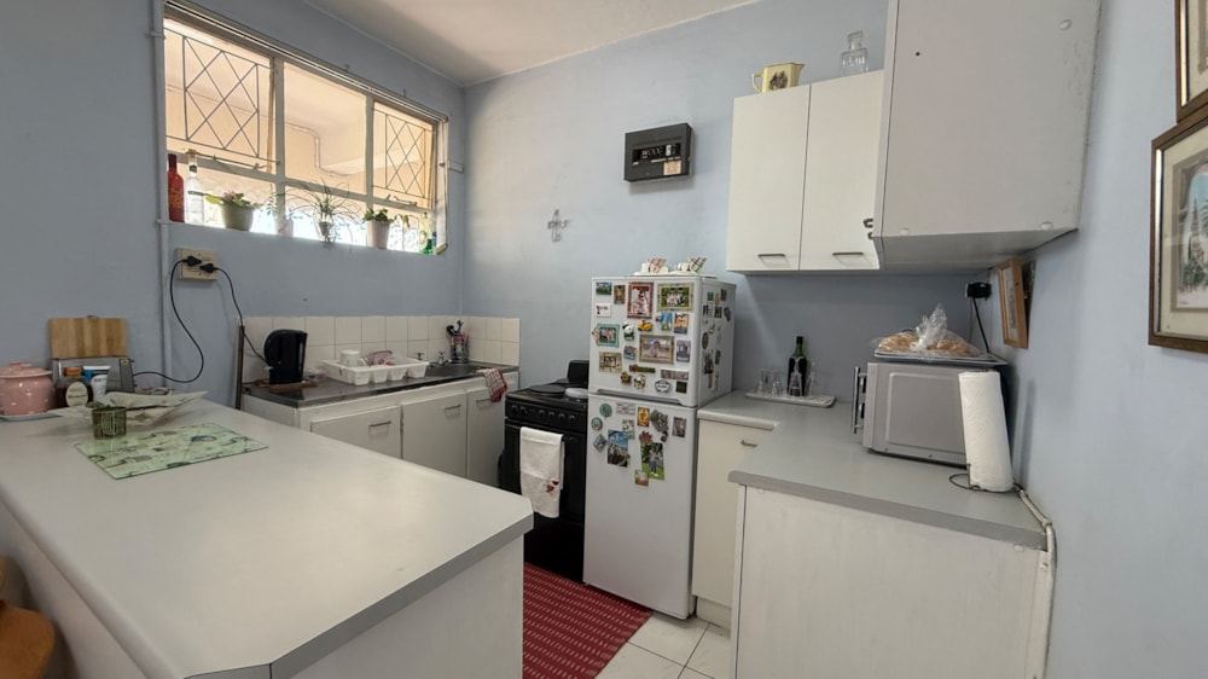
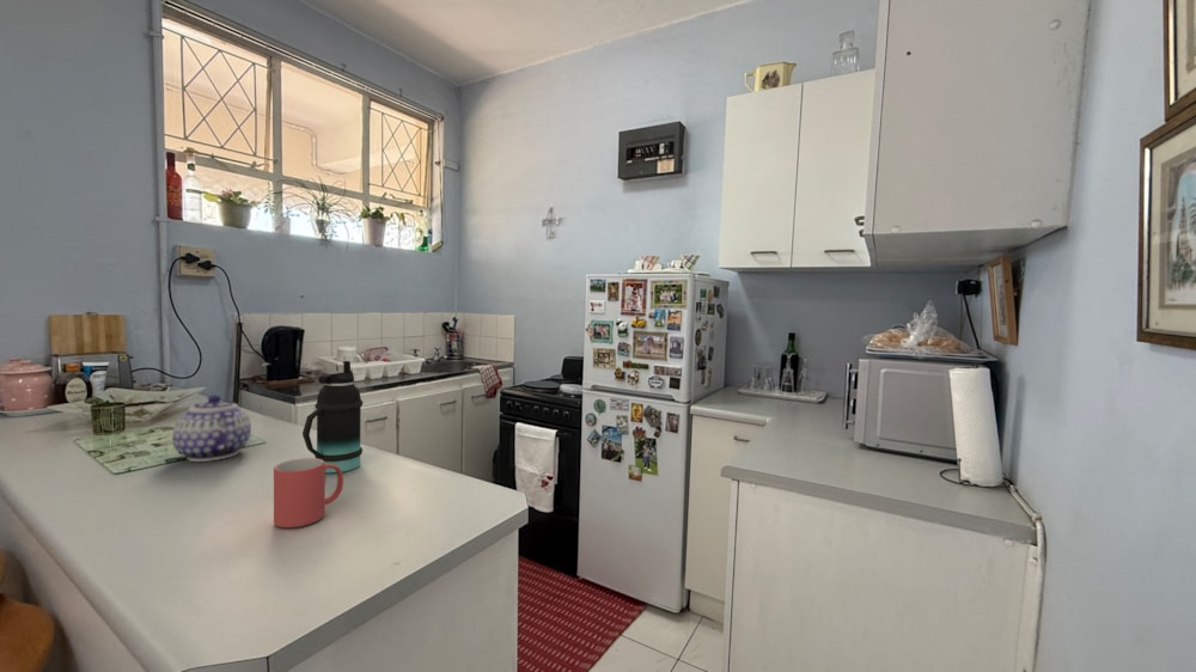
+ teapot (213, 424)
+ mug (310, 489)
+ bottle (331, 416)
